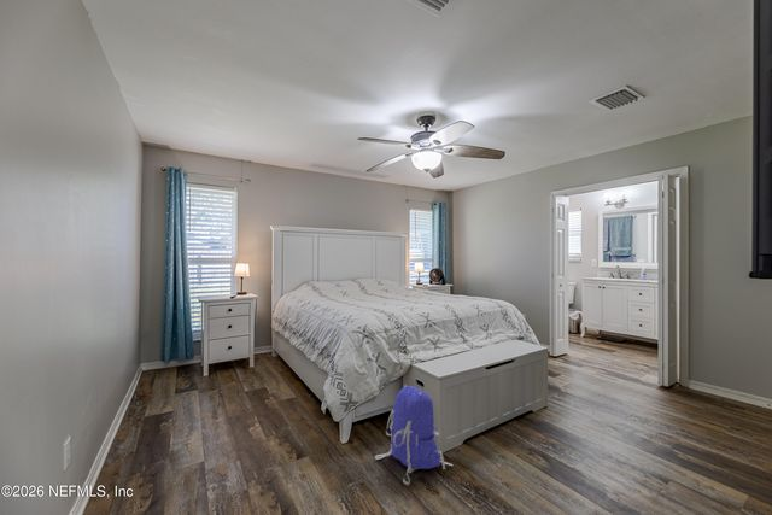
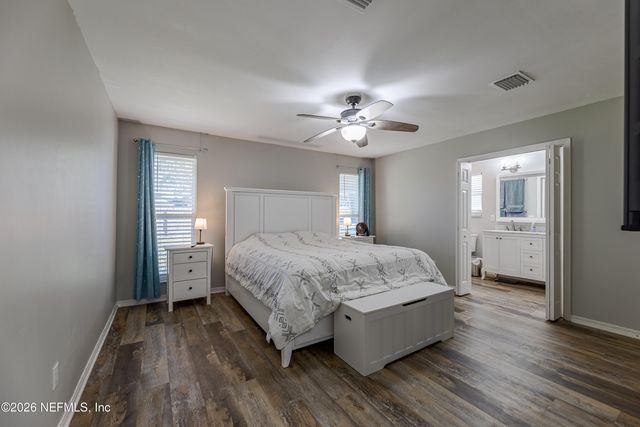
- backpack (410, 425)
